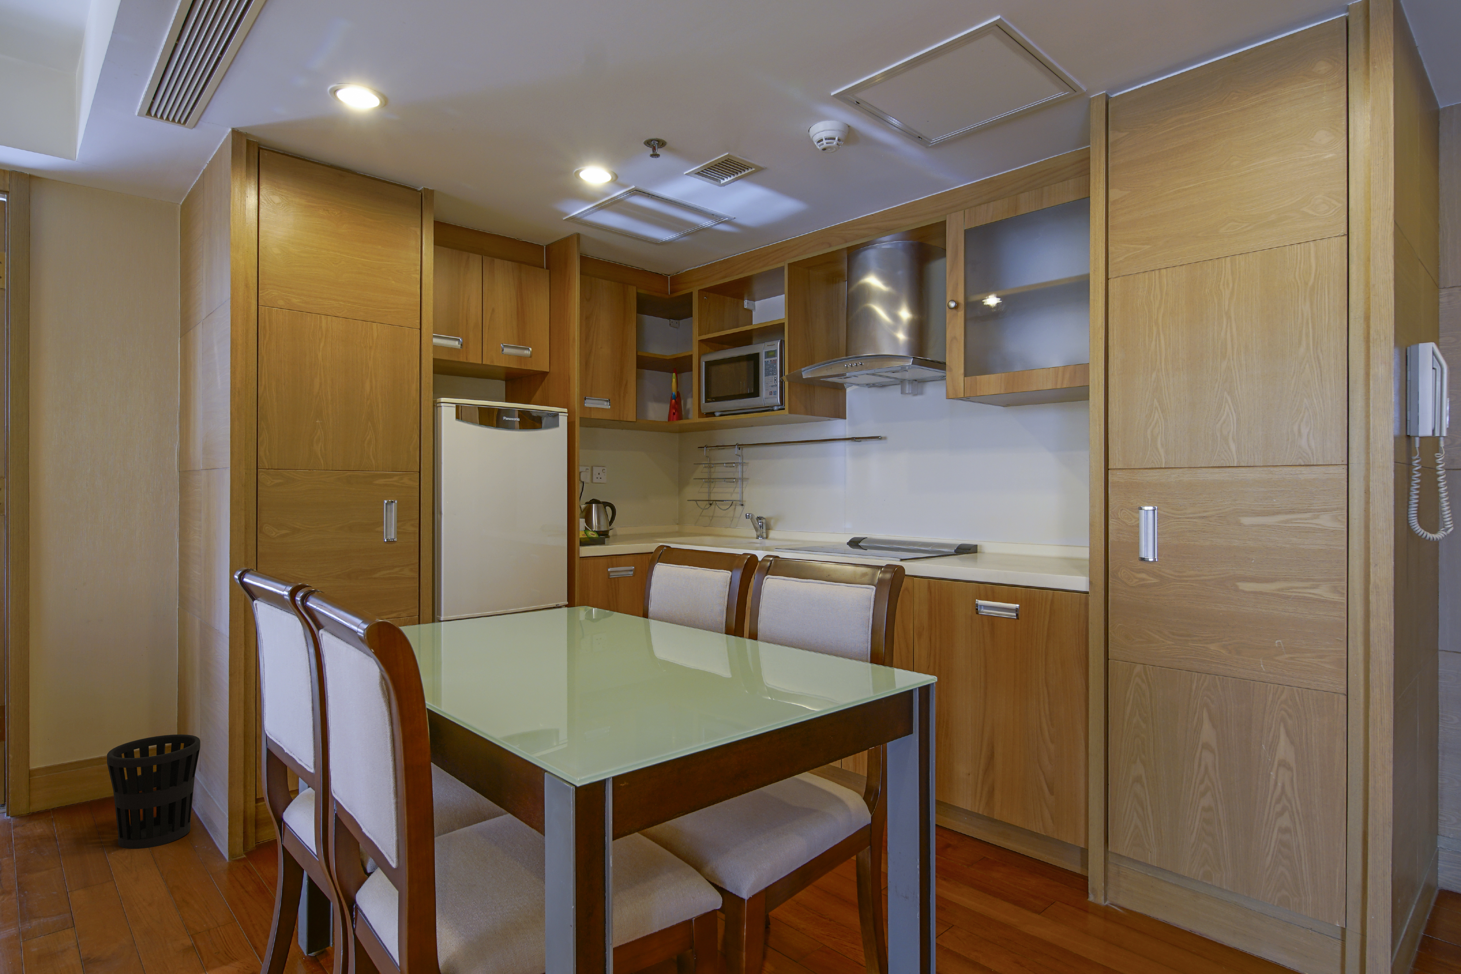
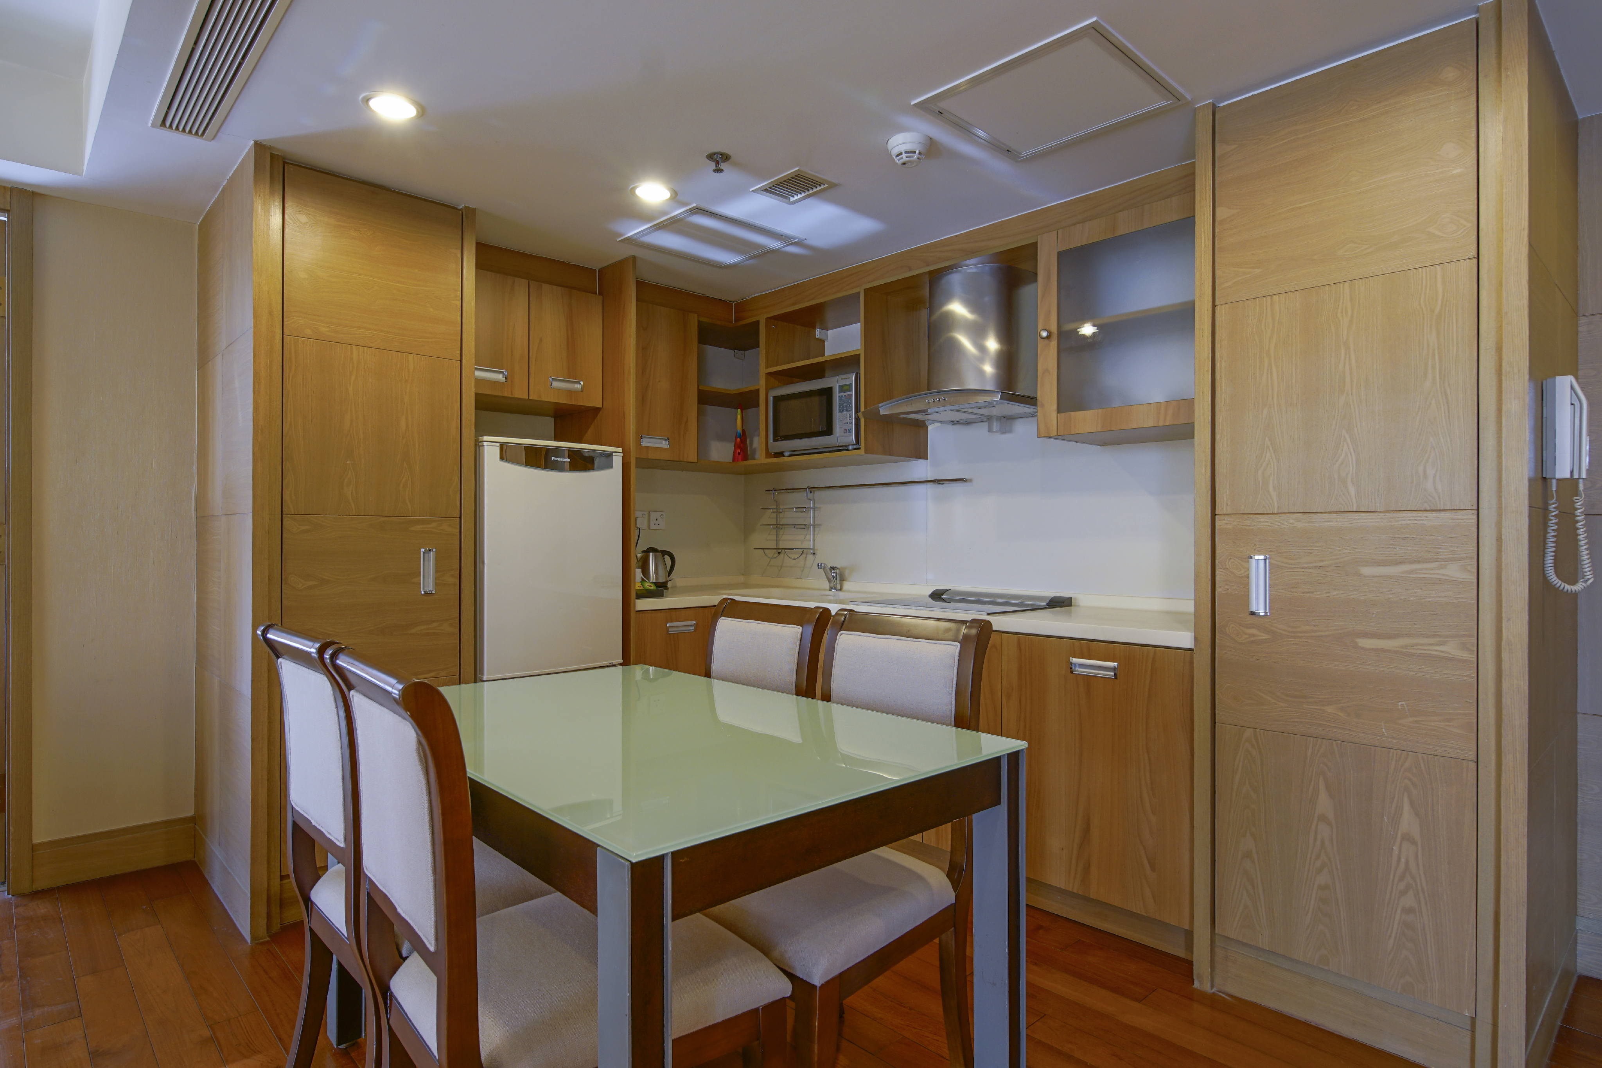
- wastebasket (154, 790)
